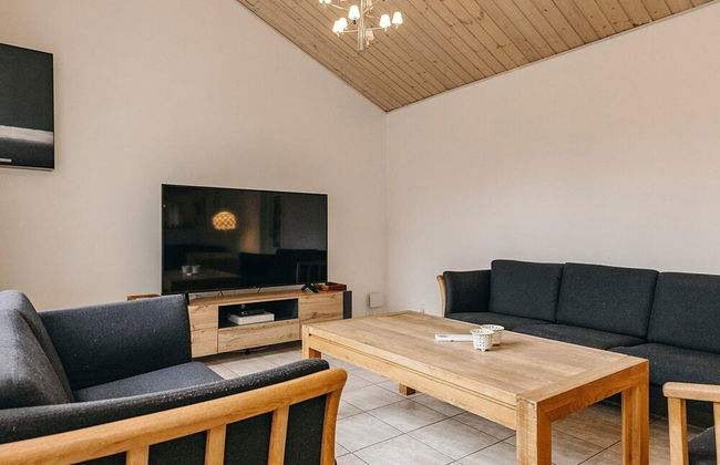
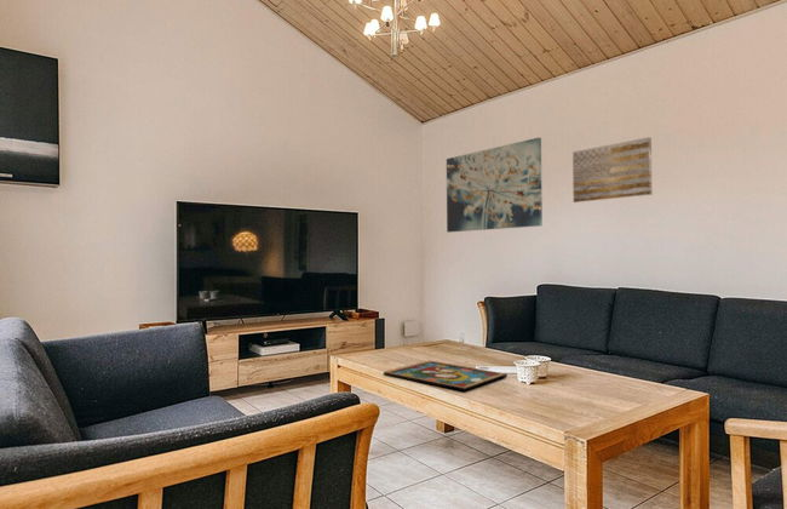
+ wall art (609, 171)
+ wall art (489, 189)
+ framed painting (444, 373)
